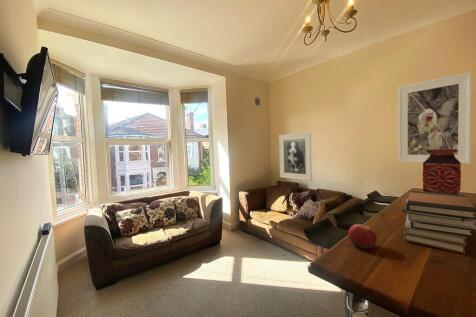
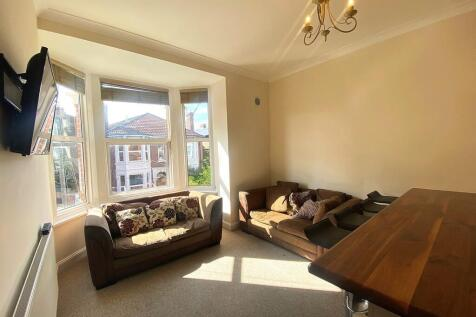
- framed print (294, 156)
- book stack (435, 216)
- vase (441, 176)
- apple (362, 235)
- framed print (431, 121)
